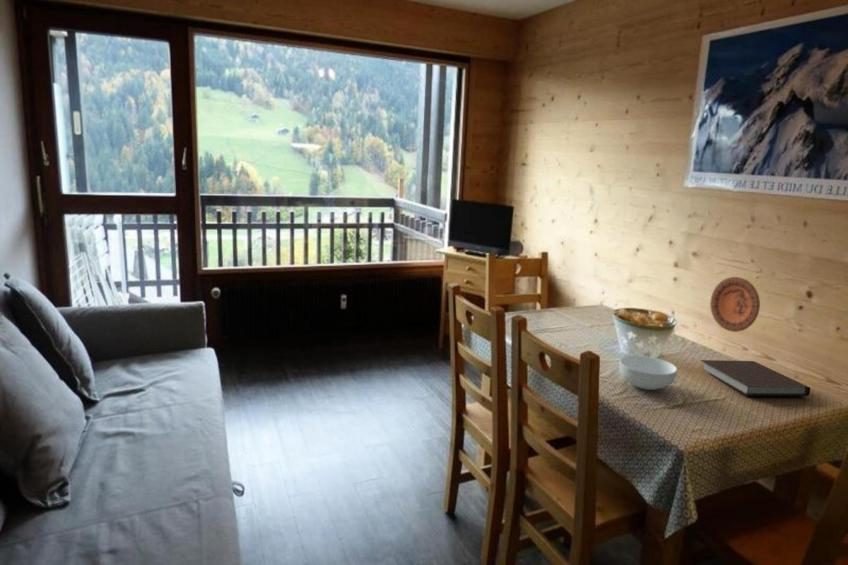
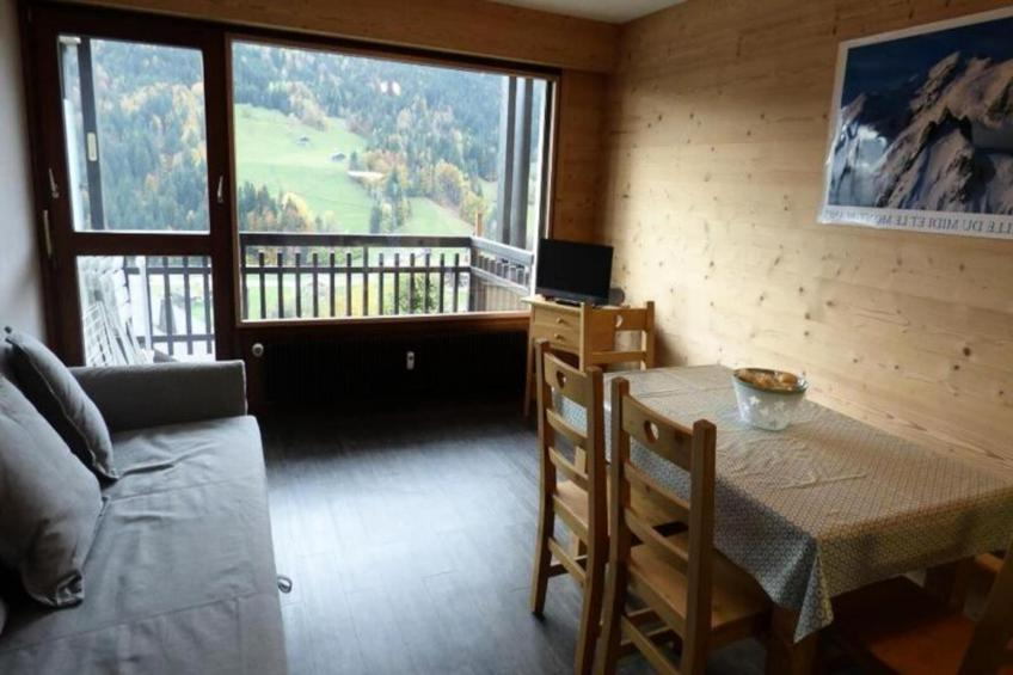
- cereal bowl (646, 374)
- notebook (751, 377)
- decorative plate (734, 304)
